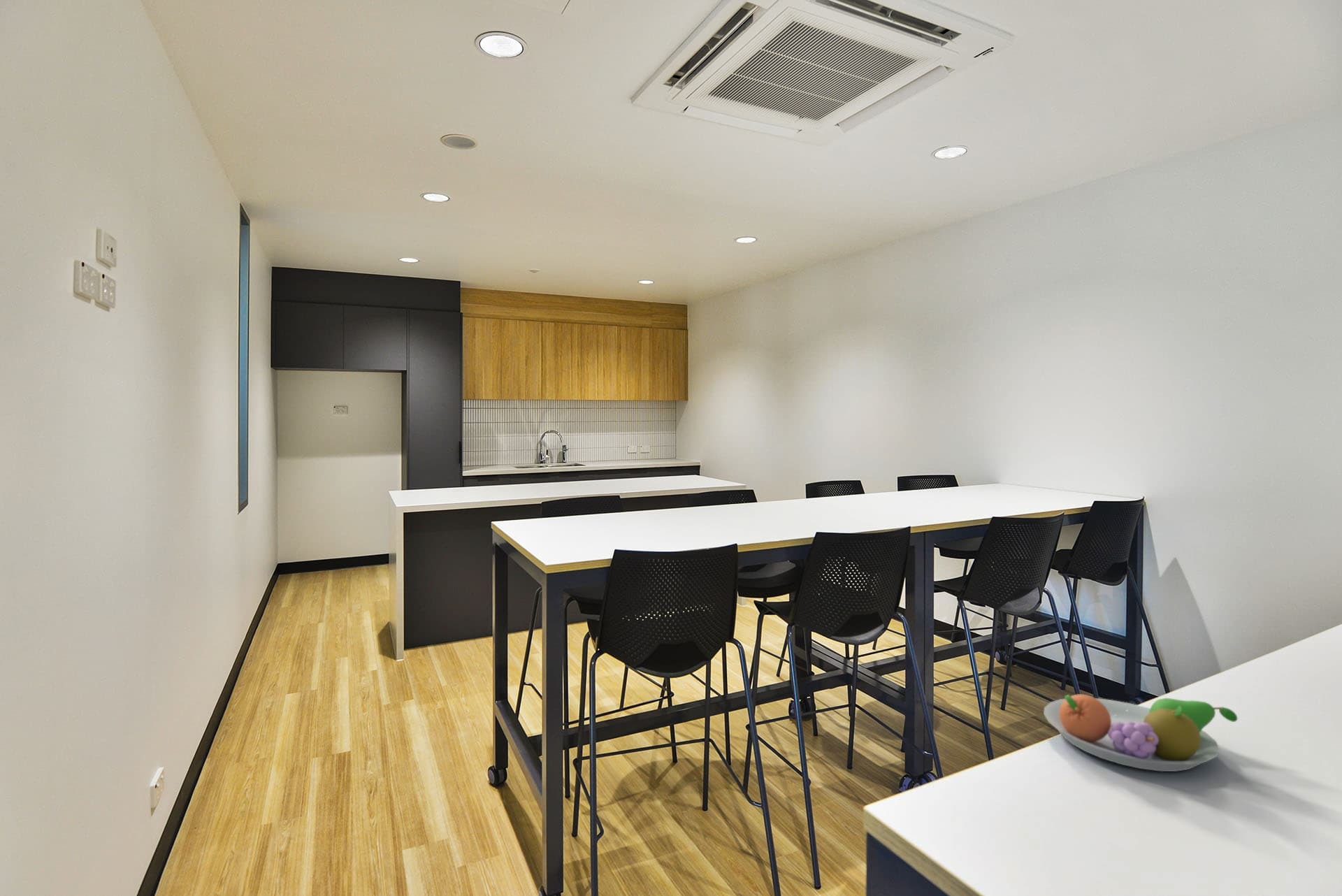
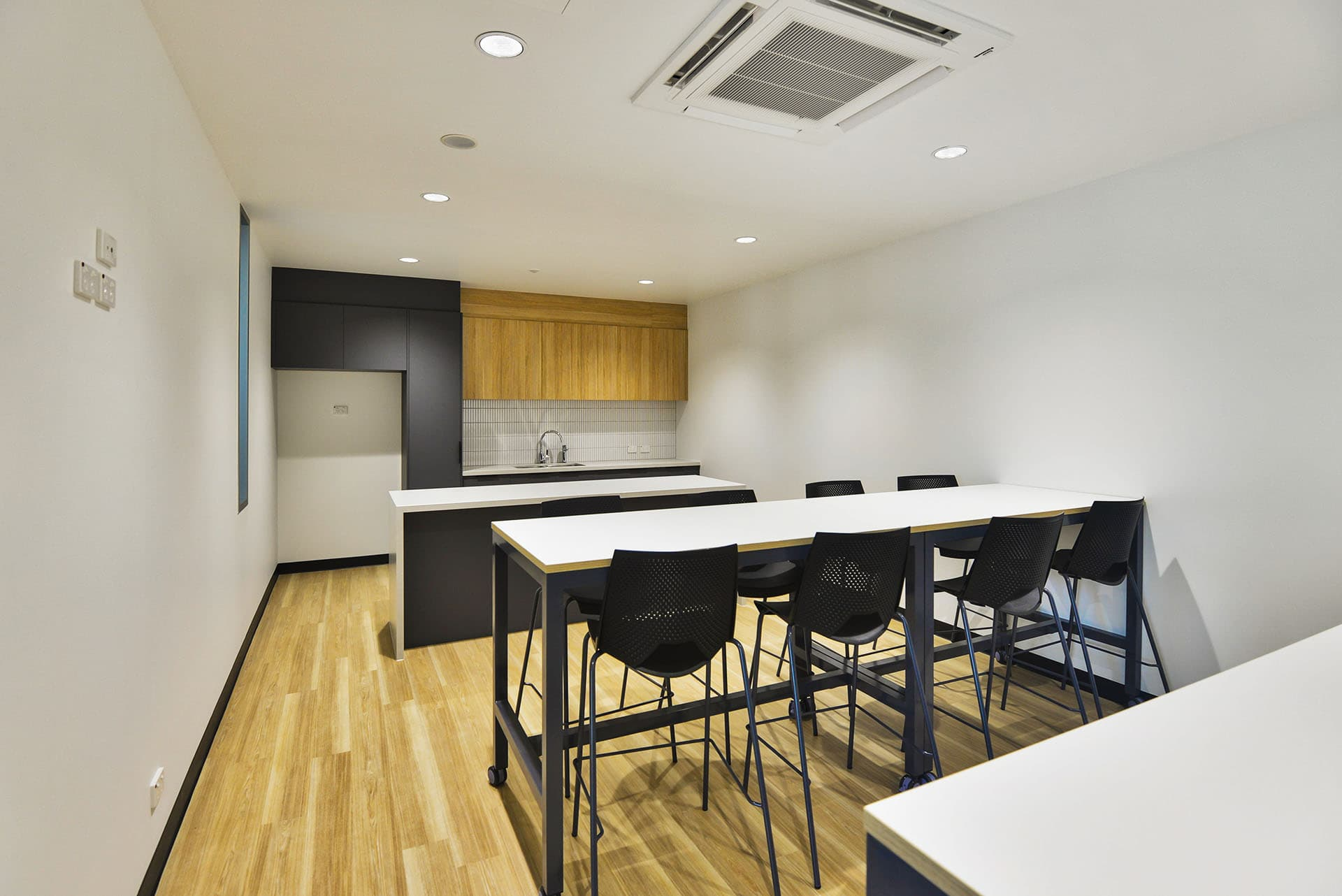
- fruit bowl (1134, 714)
